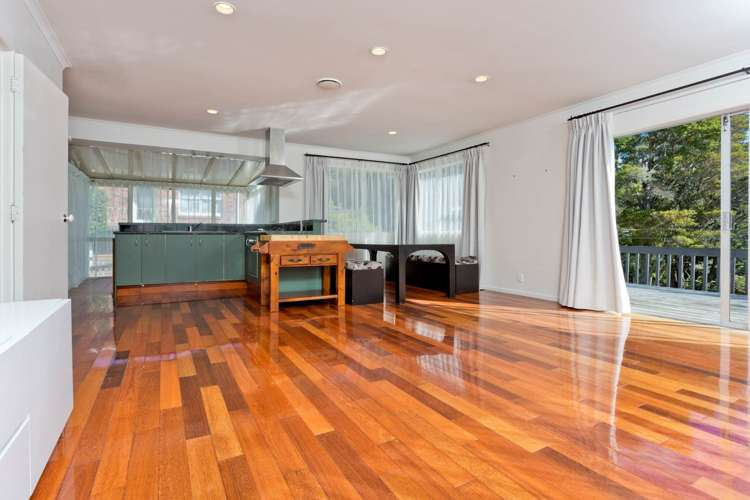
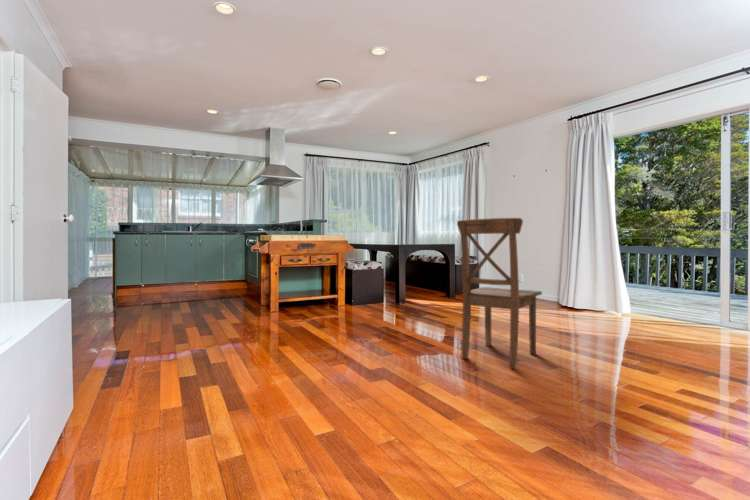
+ dining chair (499, 288)
